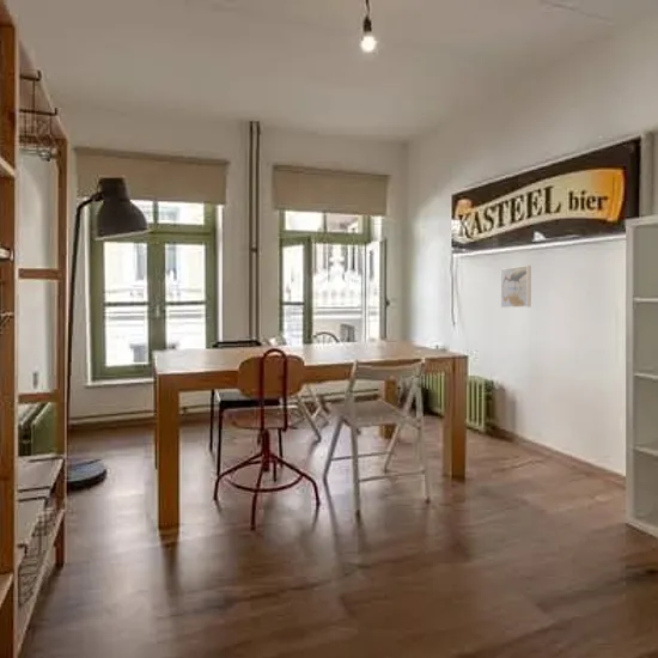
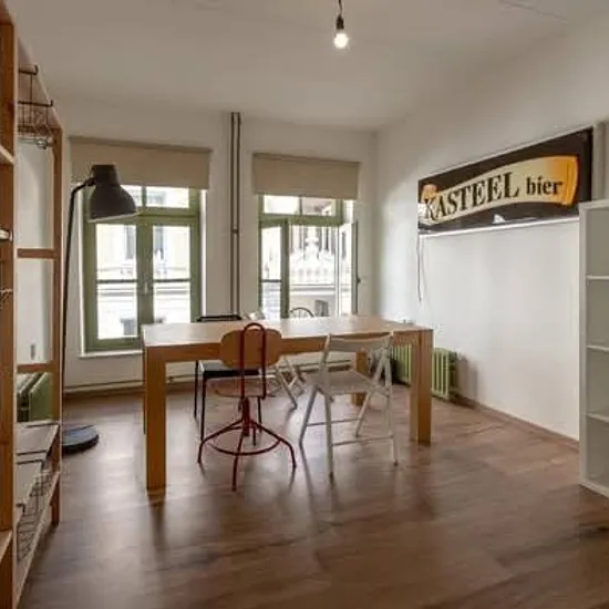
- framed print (514, 287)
